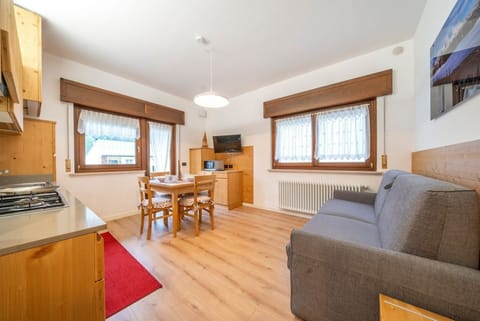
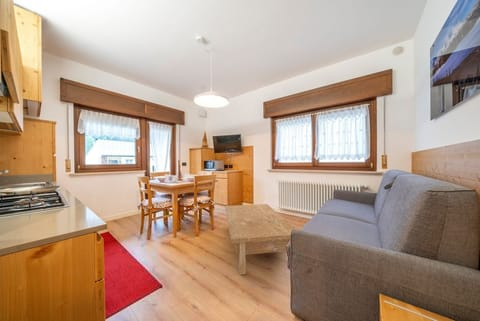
+ coffee table (254, 230)
